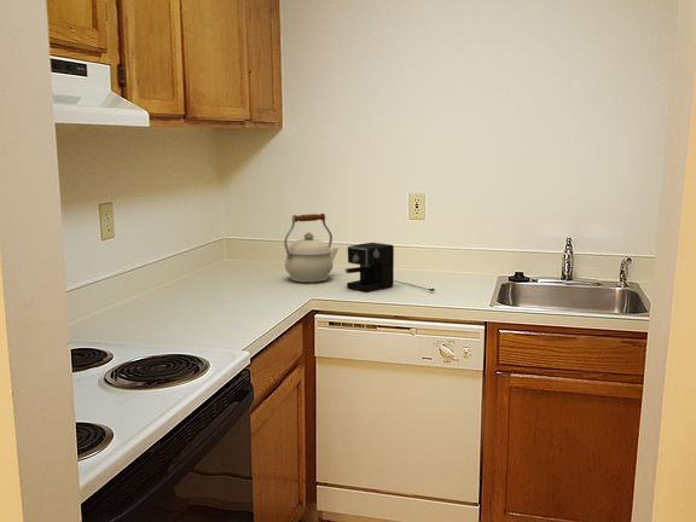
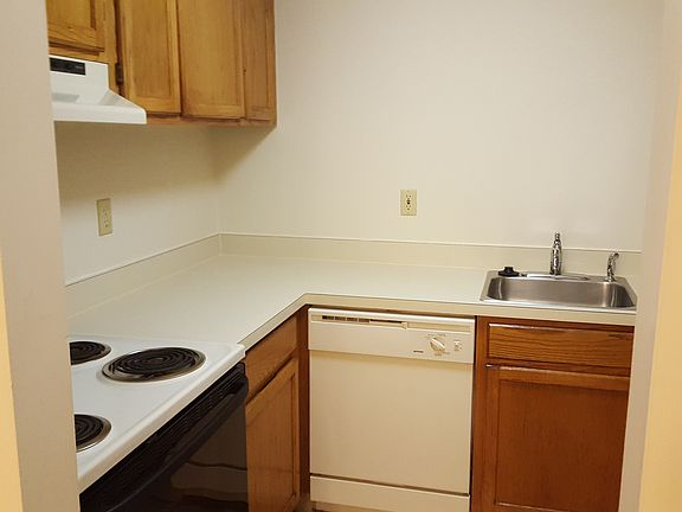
- kettle (312, 246)
- coffee maker (388, 268)
